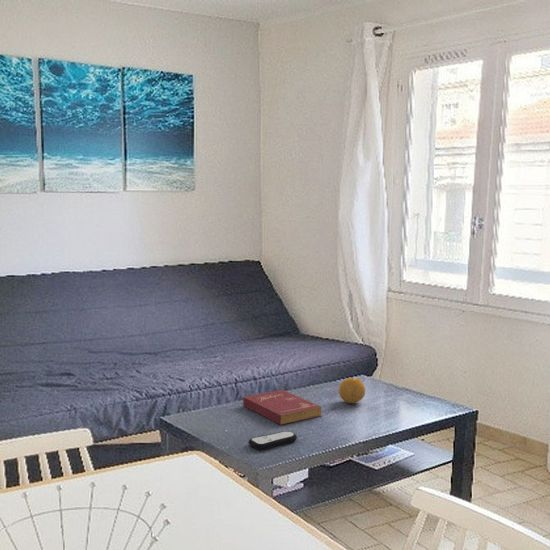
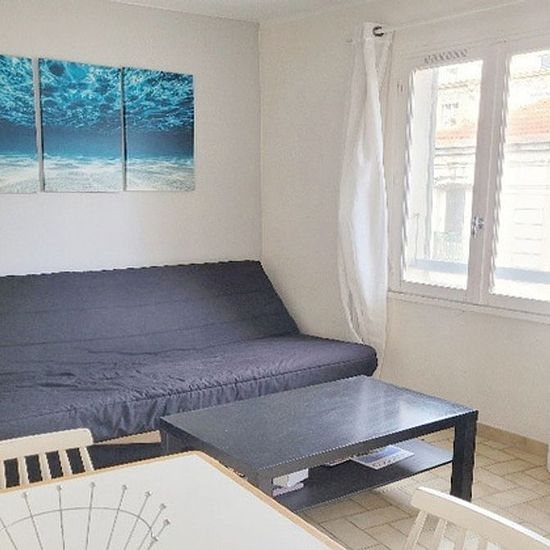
- fruit (351, 390)
- book (281, 406)
- remote control (273, 439)
